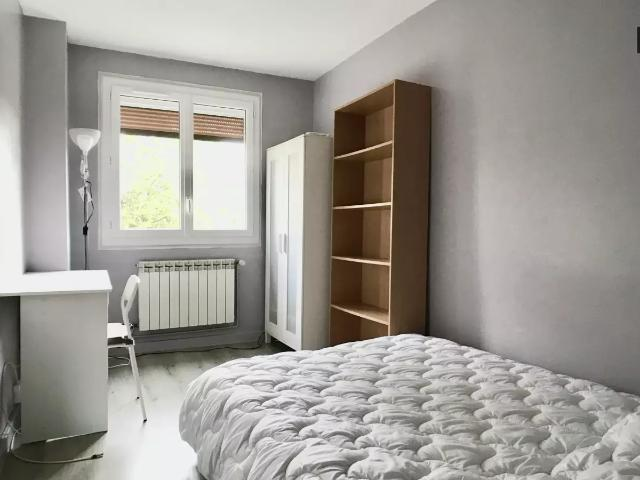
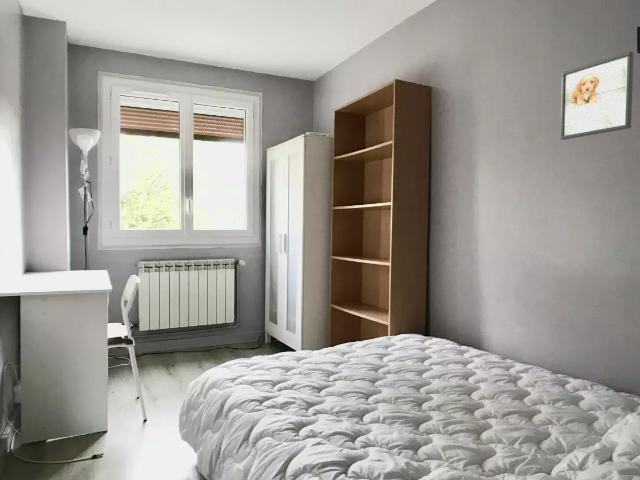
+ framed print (594, 98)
